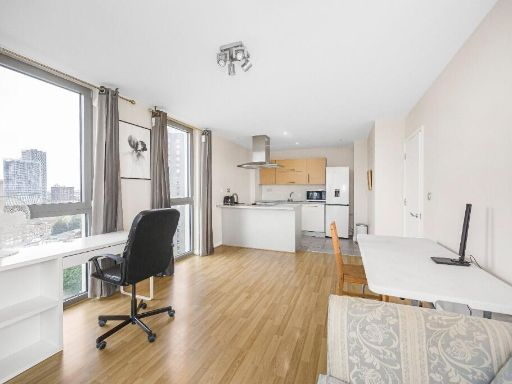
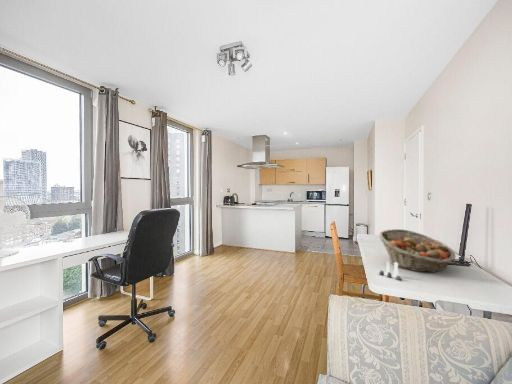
+ fruit basket (414, 248)
+ salt and pepper shaker set (389, 269)
